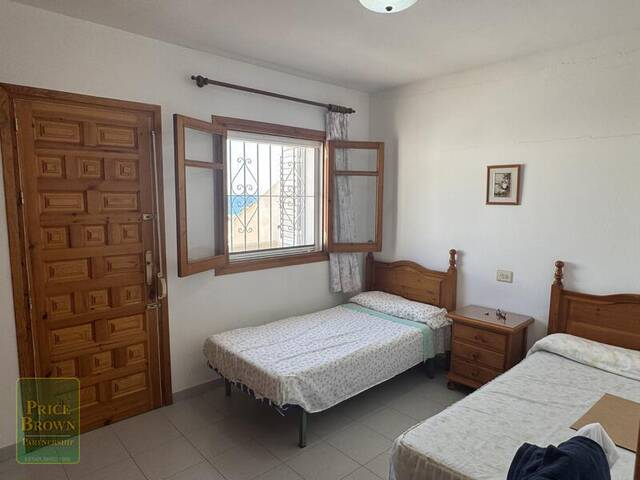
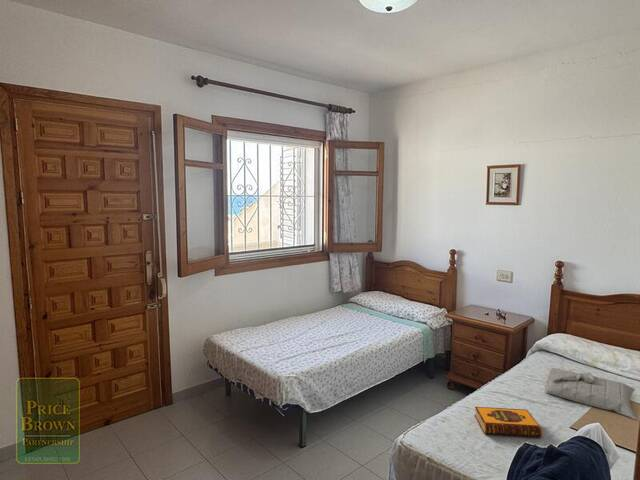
+ hardback book (506, 422)
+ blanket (590, 386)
